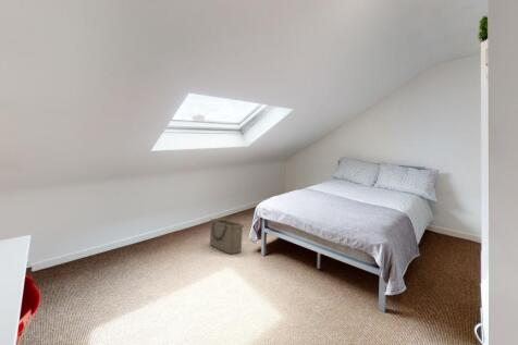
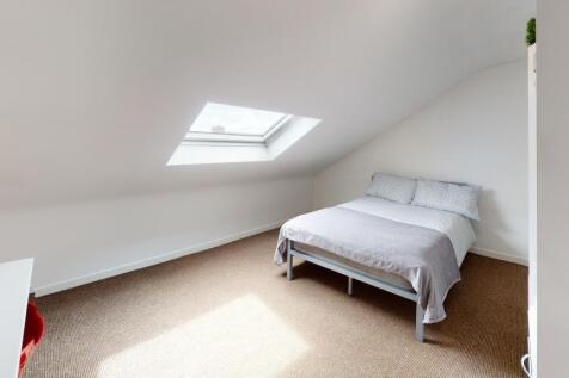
- basket (225, 234)
